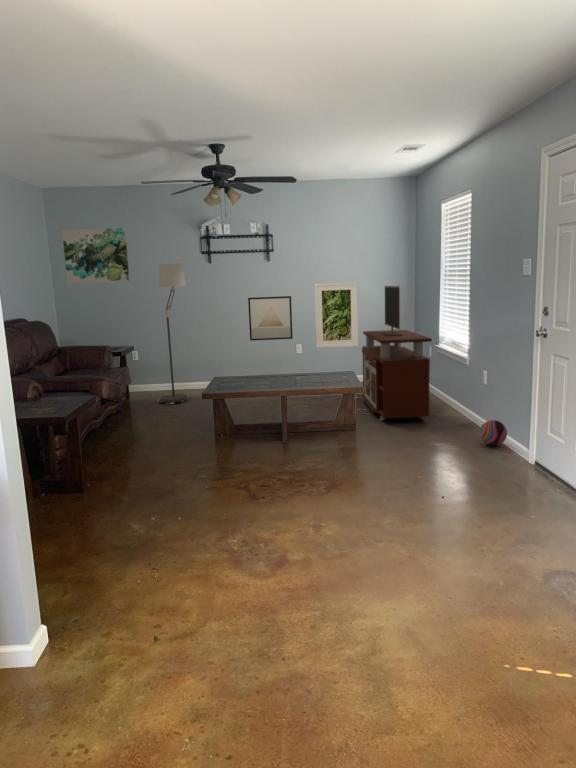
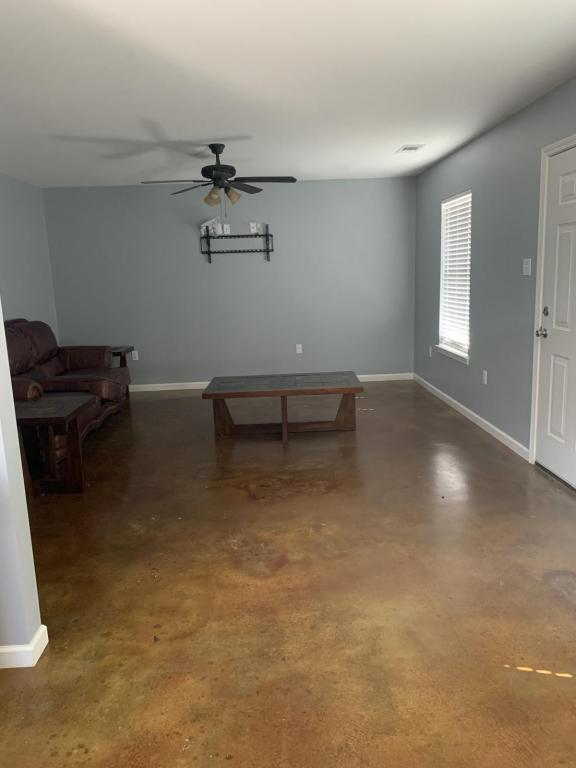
- floor lamp (169, 331)
- decorative ball (493, 432)
- wall art (270, 318)
- tv stand (391, 348)
- wall art (96, 256)
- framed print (336, 315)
